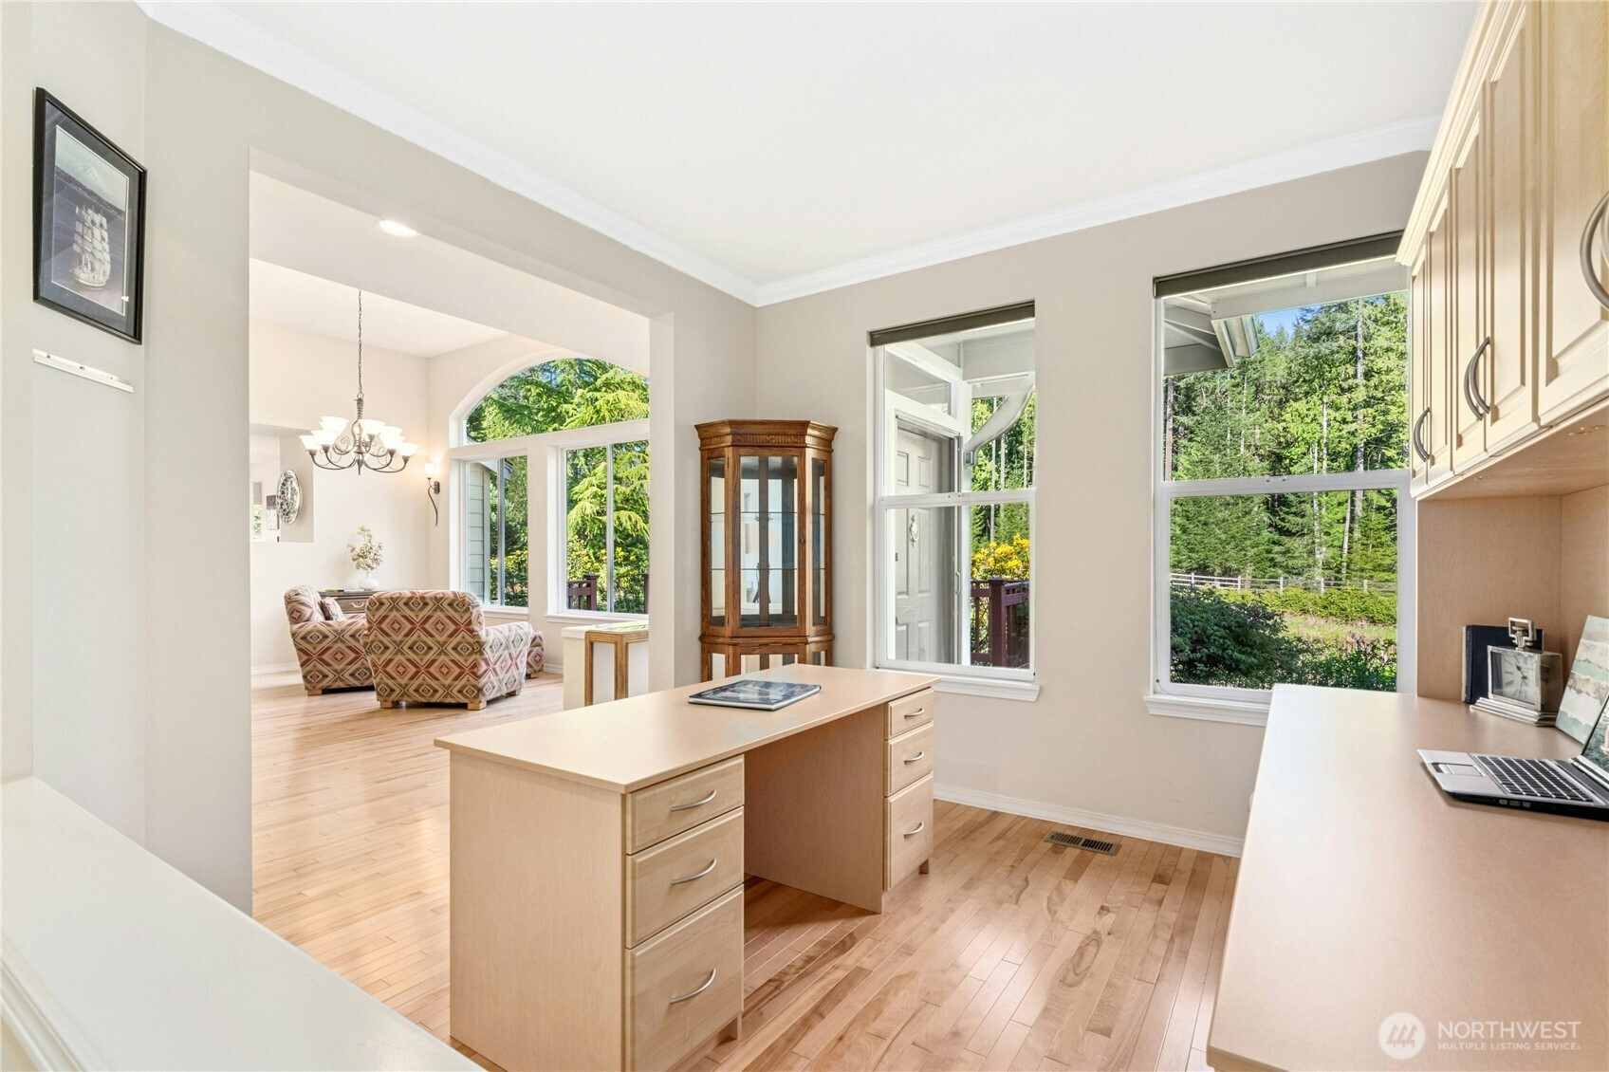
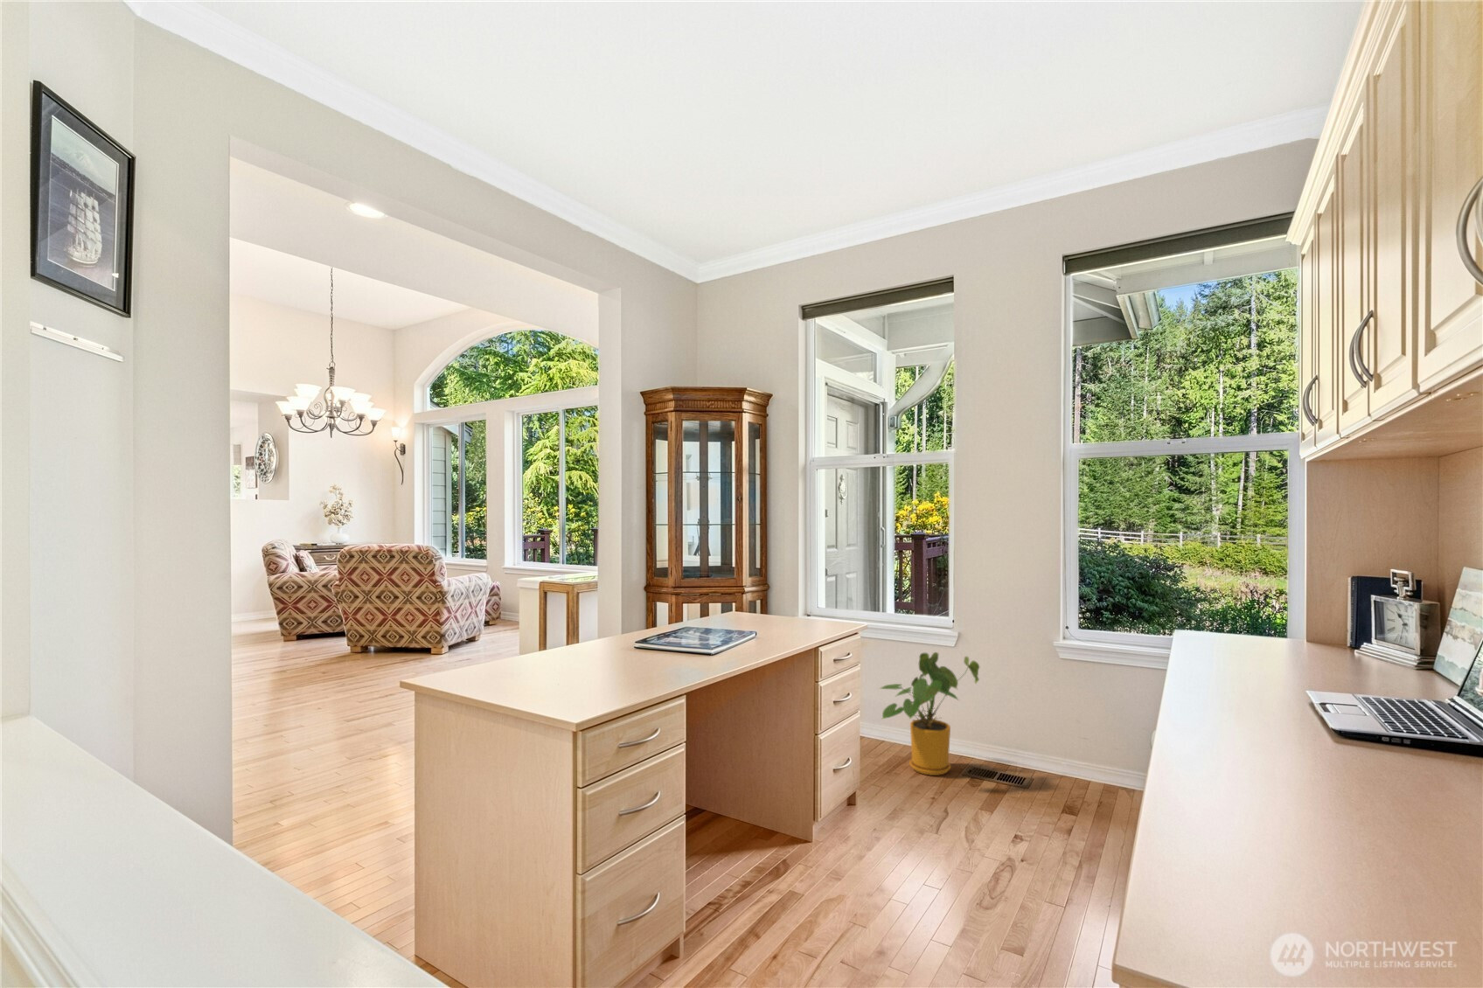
+ house plant (927, 711)
